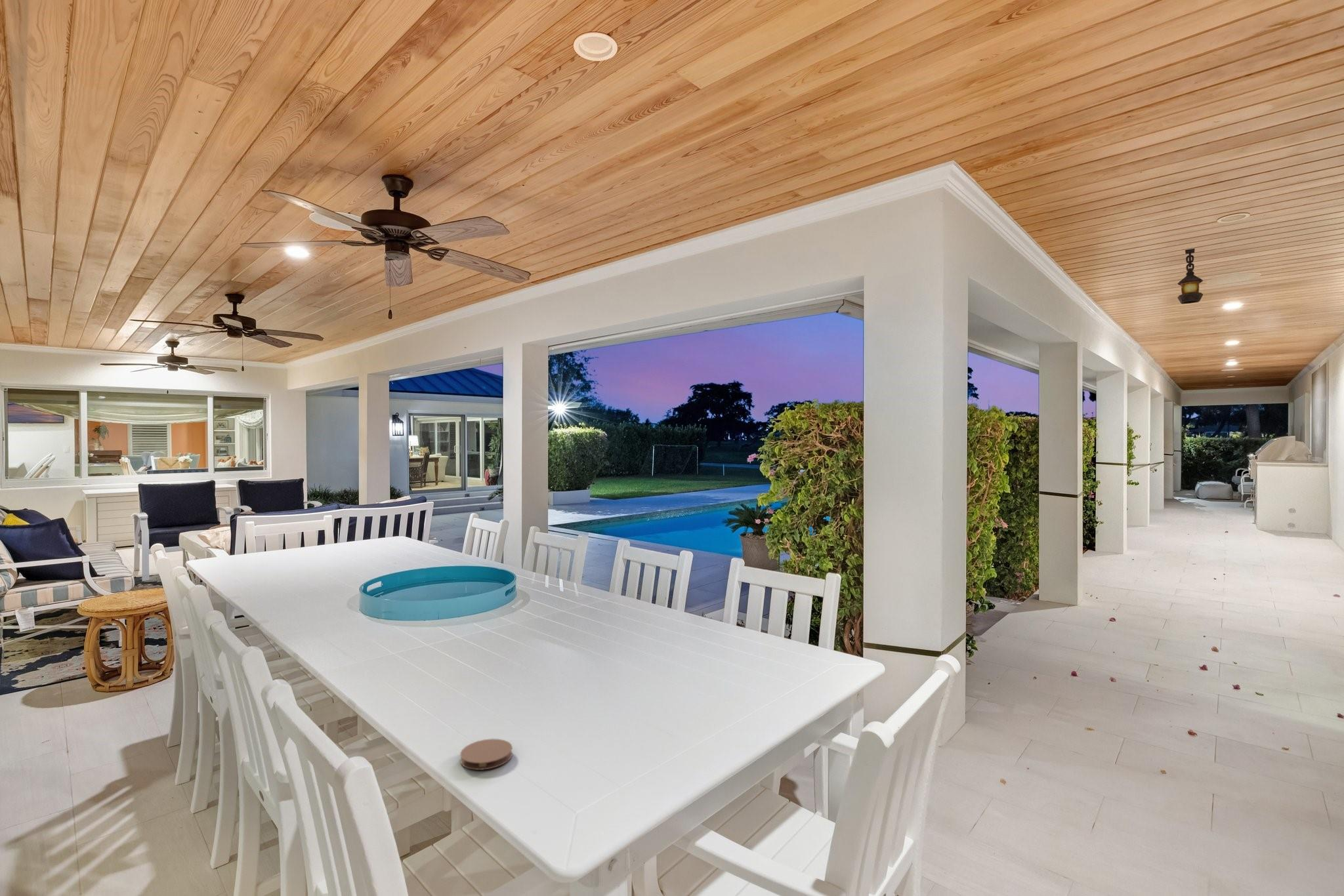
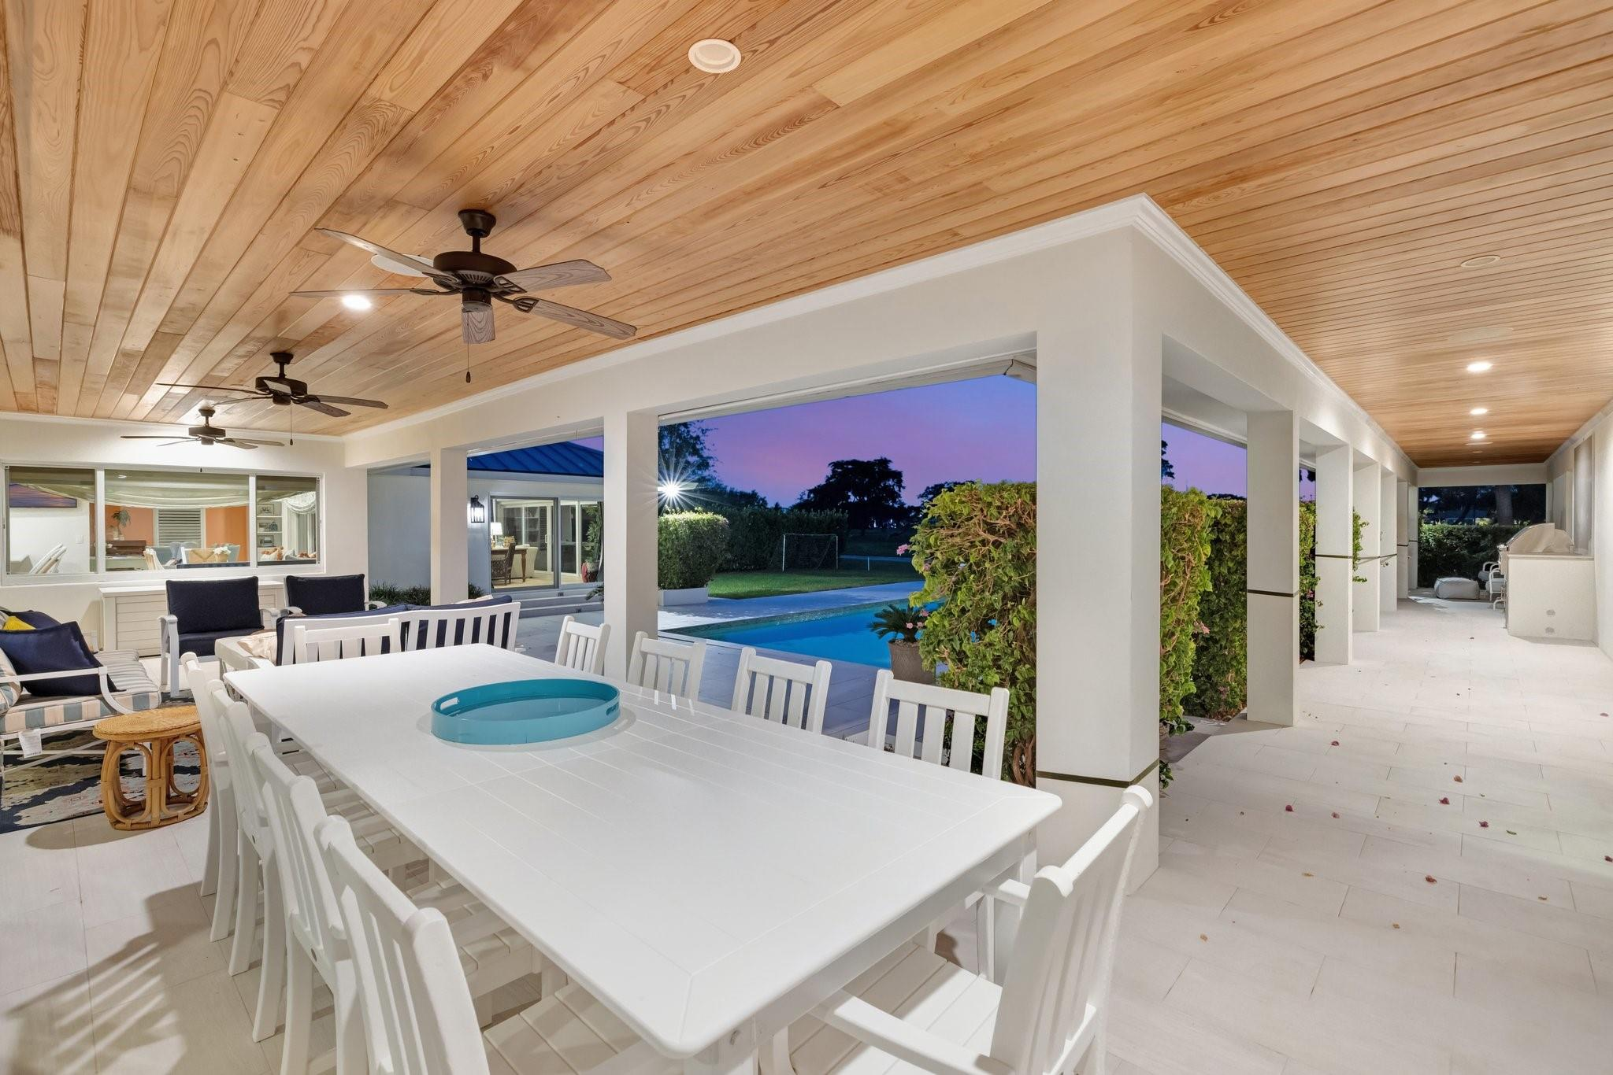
- hanging lantern (1190, 276)
- coaster (486, 754)
